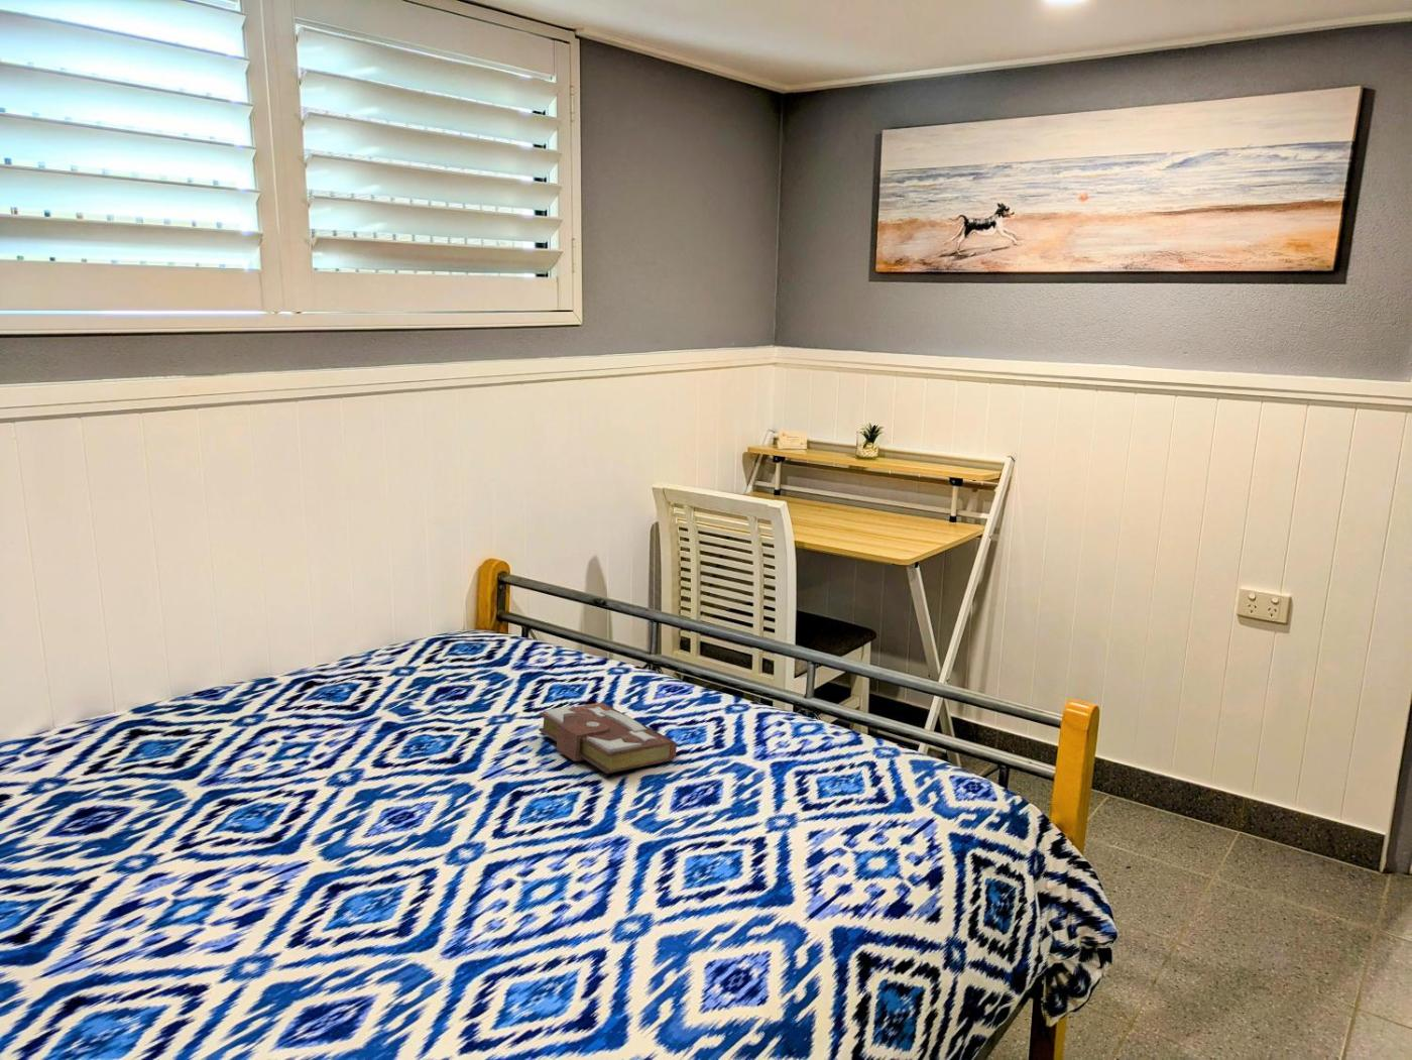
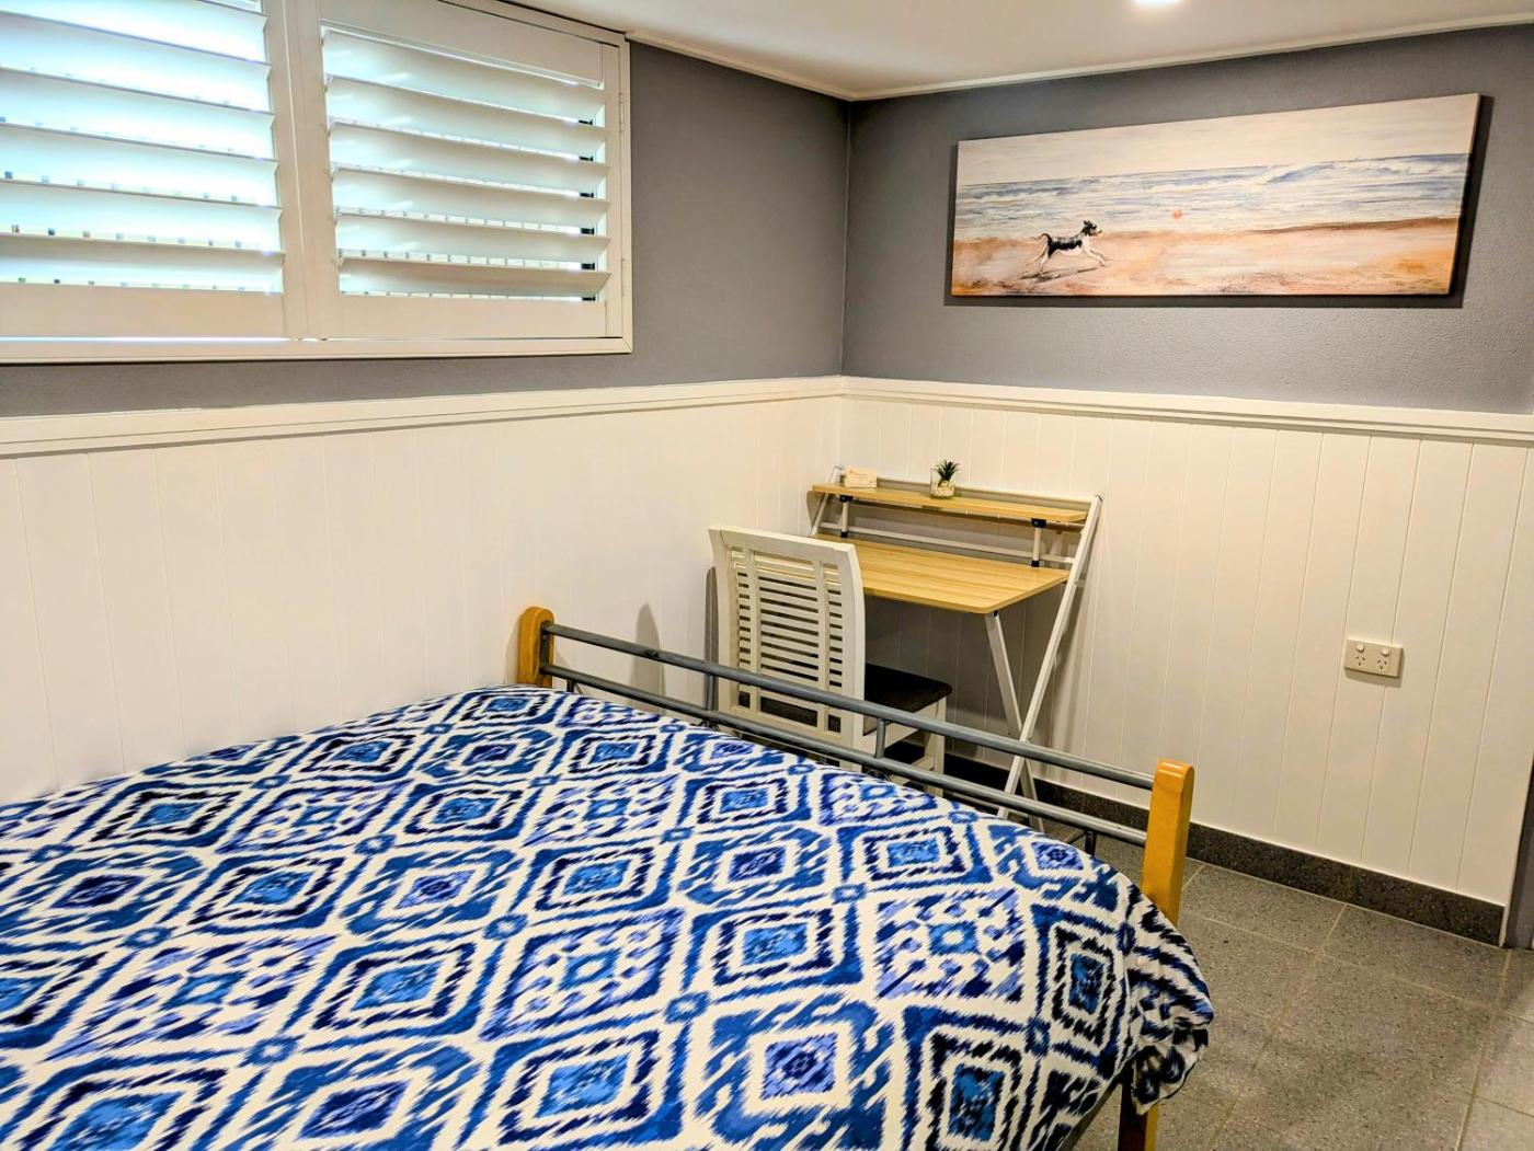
- book (604, 734)
